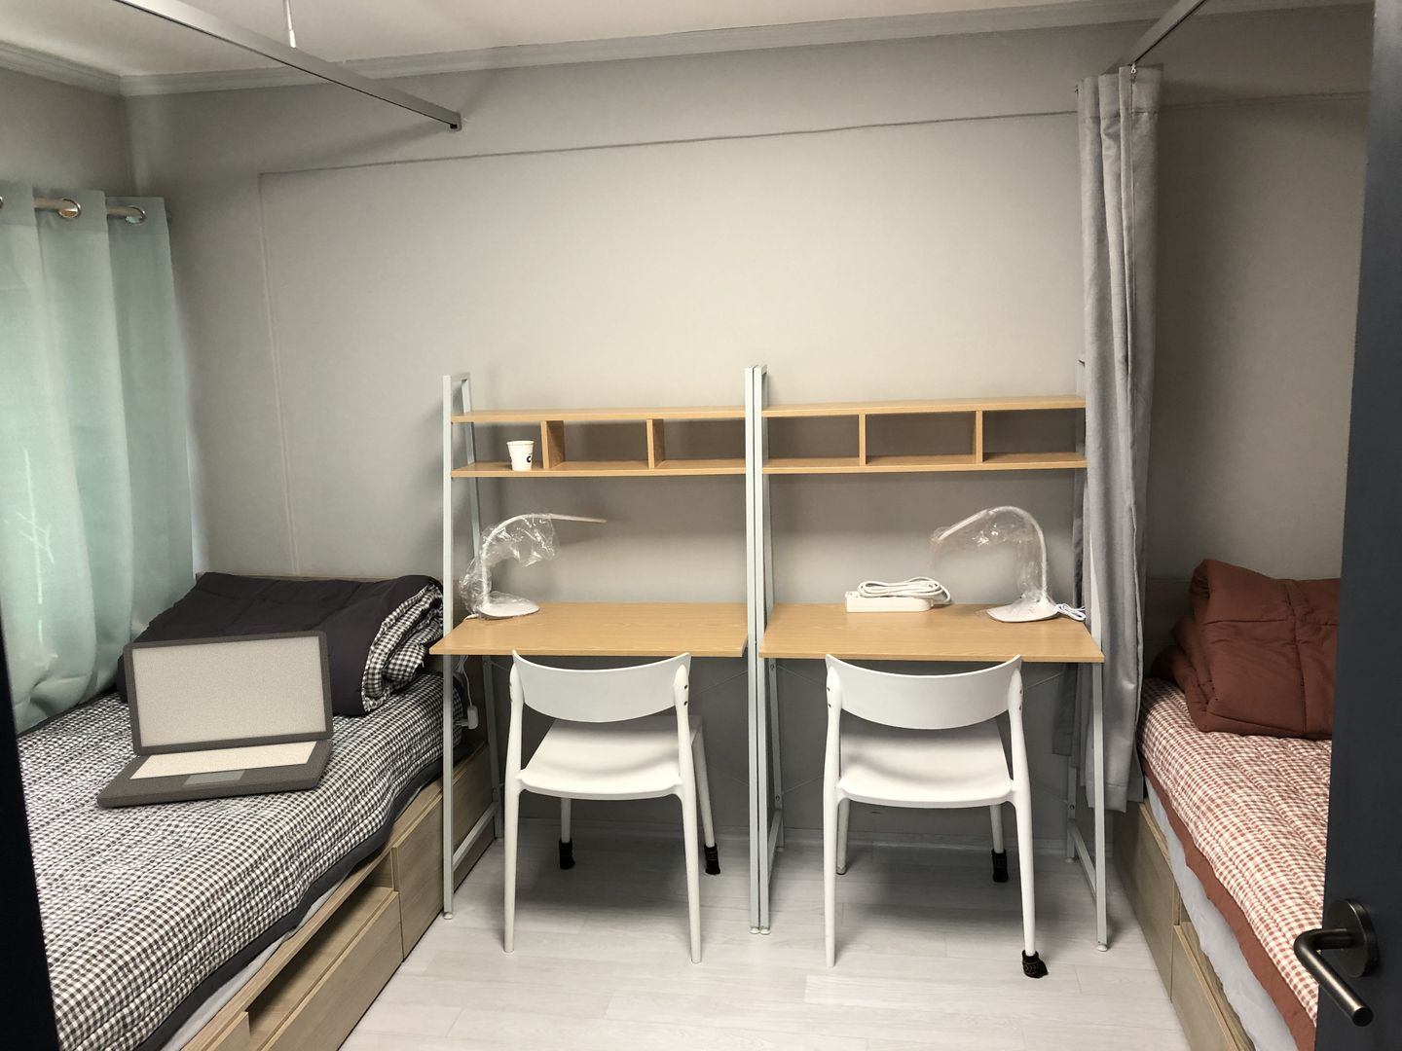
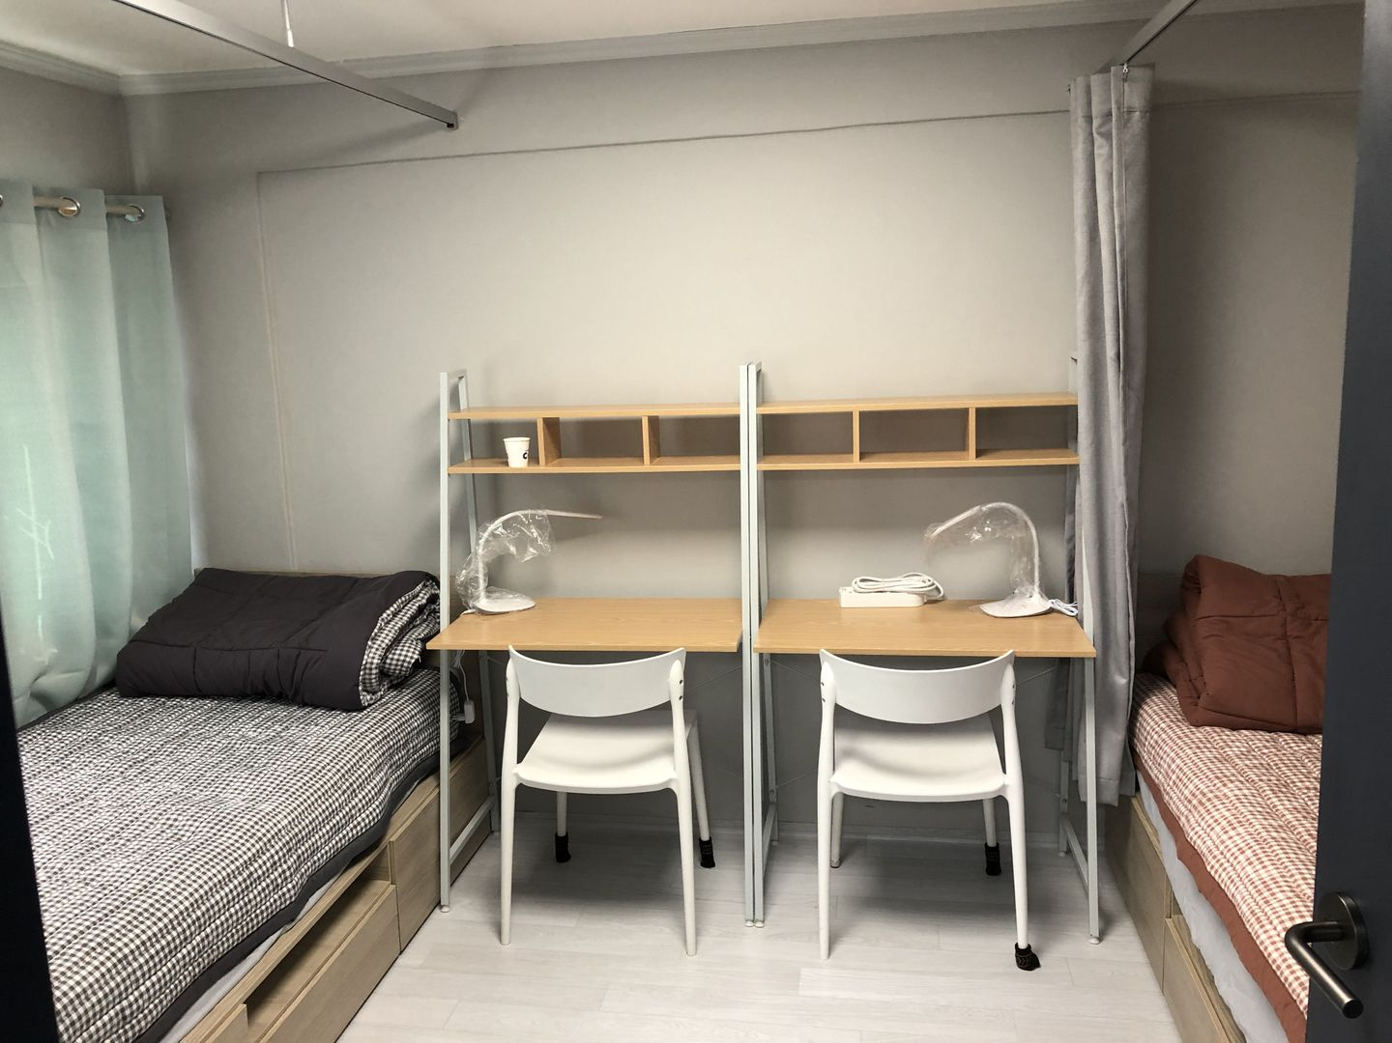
- laptop (217, 713)
